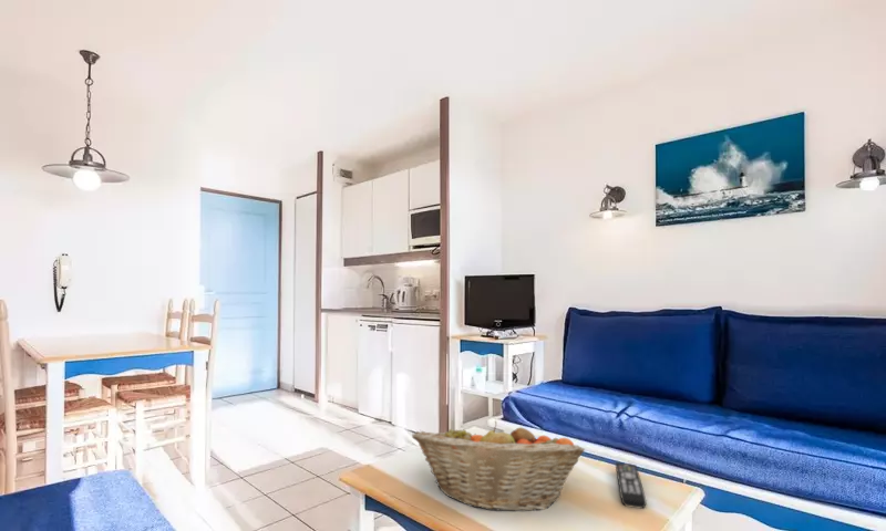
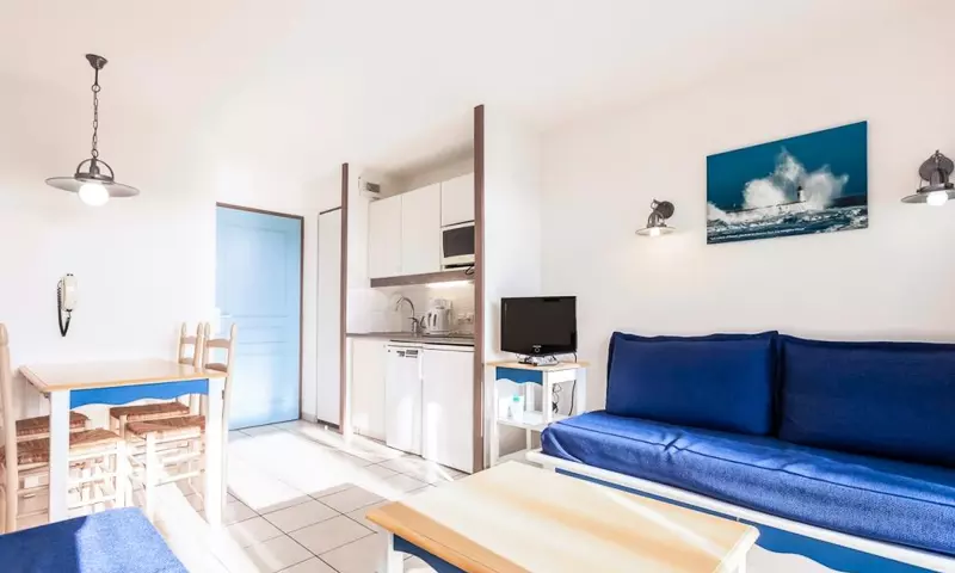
- fruit basket (495, 455)
- remote control (629, 483)
